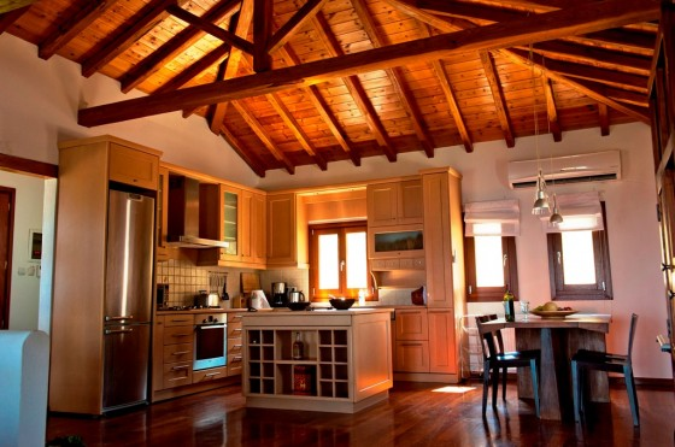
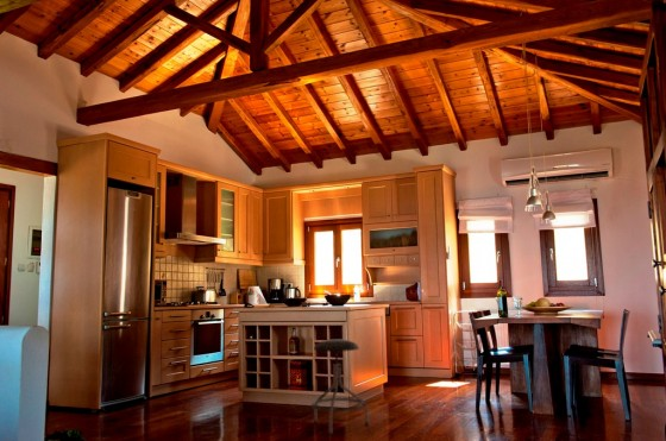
+ stool (335, 383)
